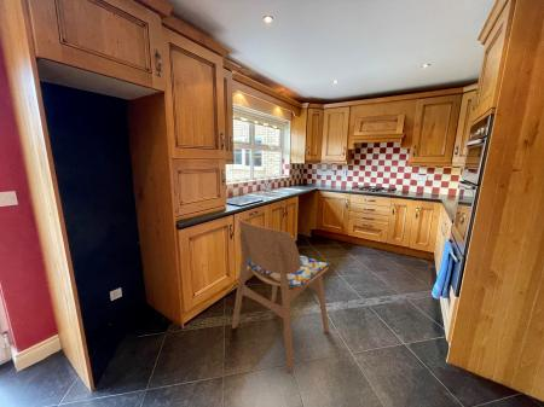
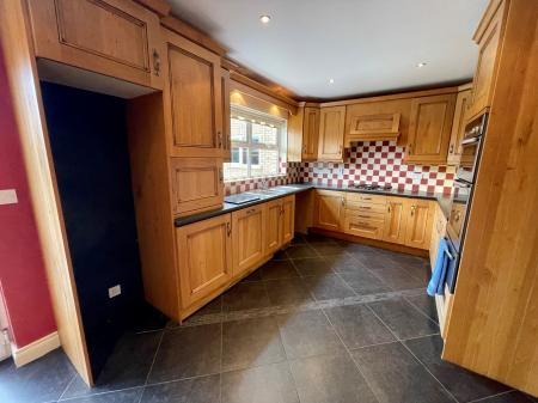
- dining chair (280, 275)
